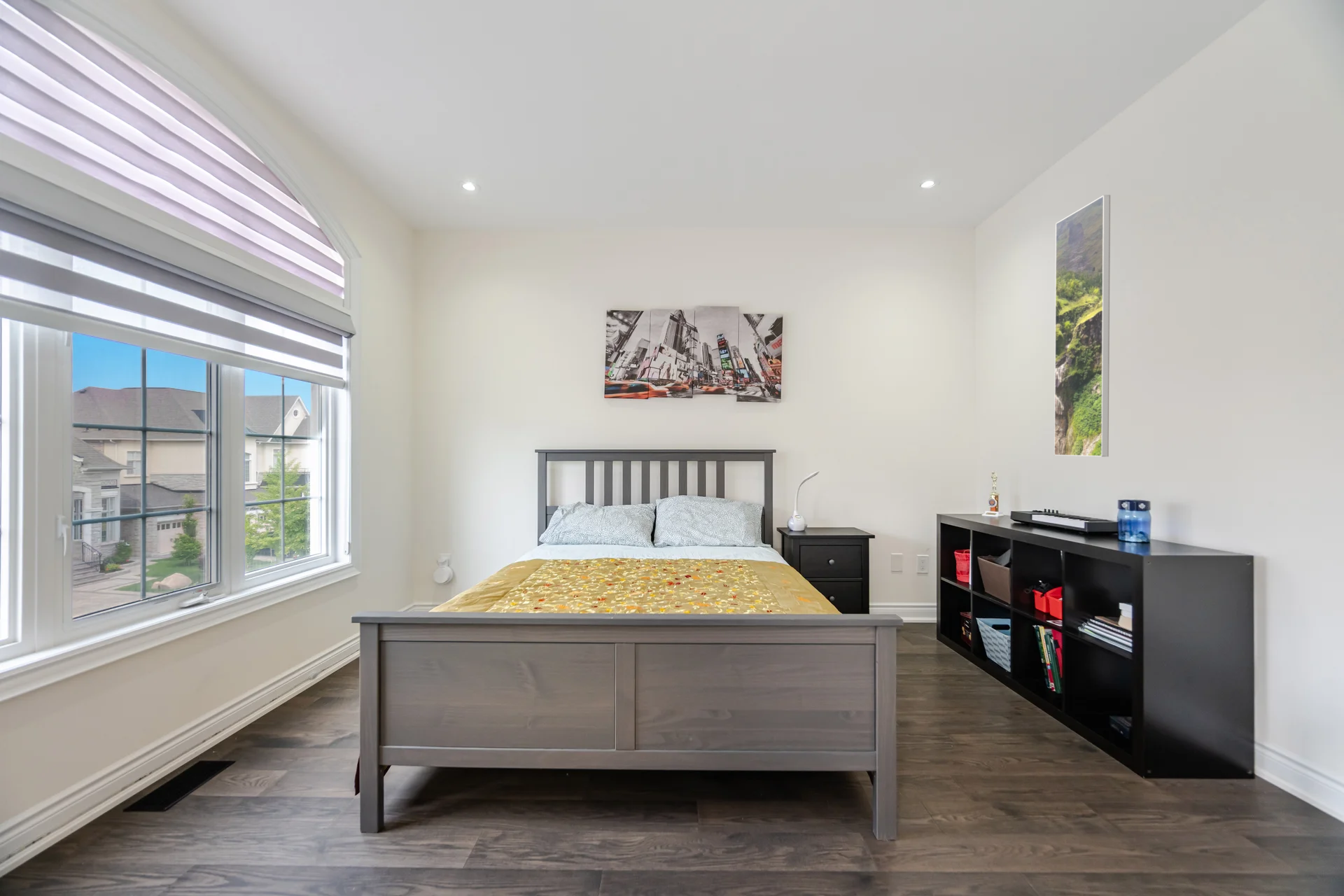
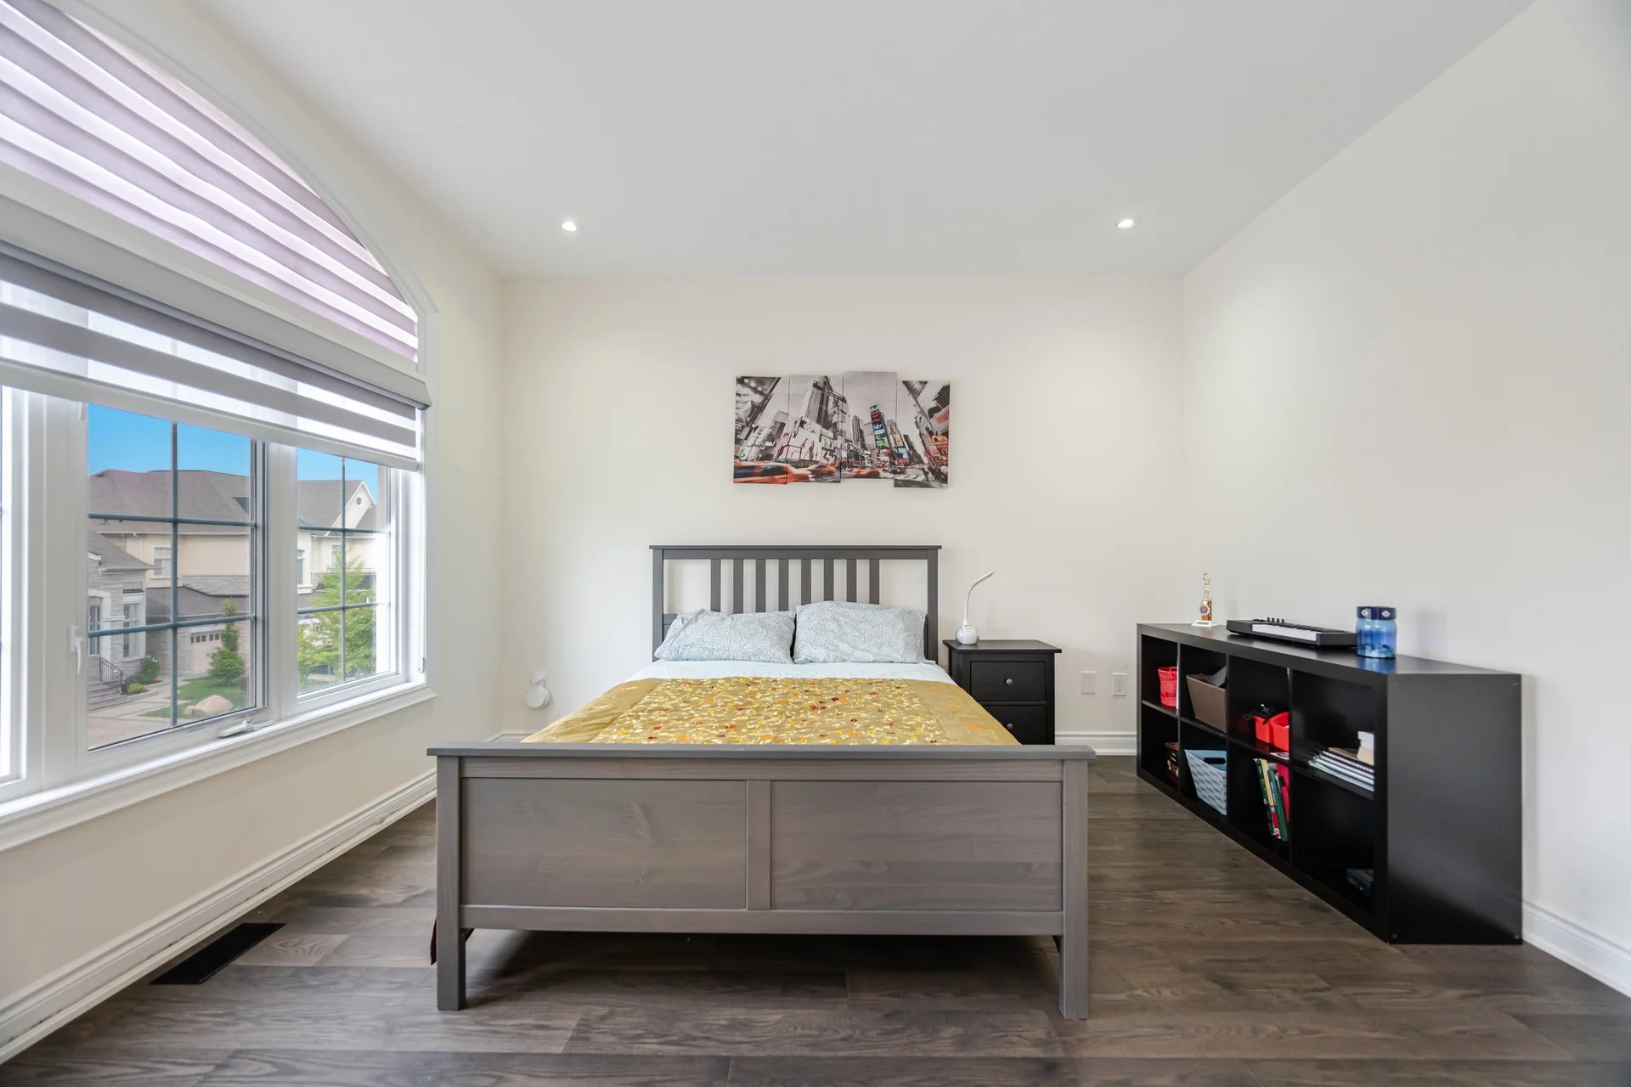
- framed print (1080, 332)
